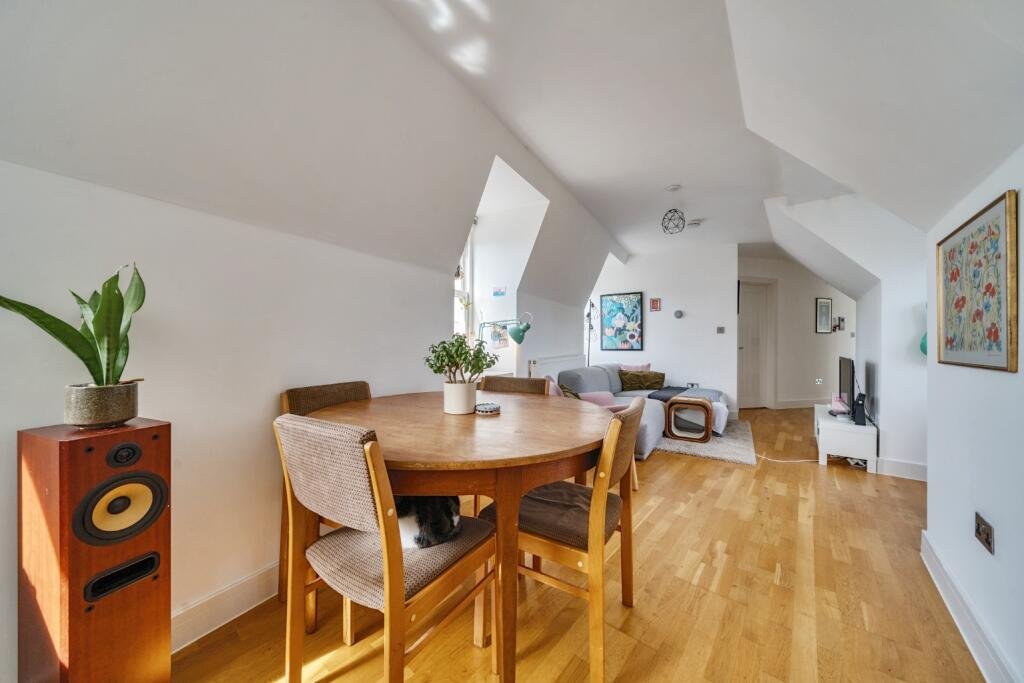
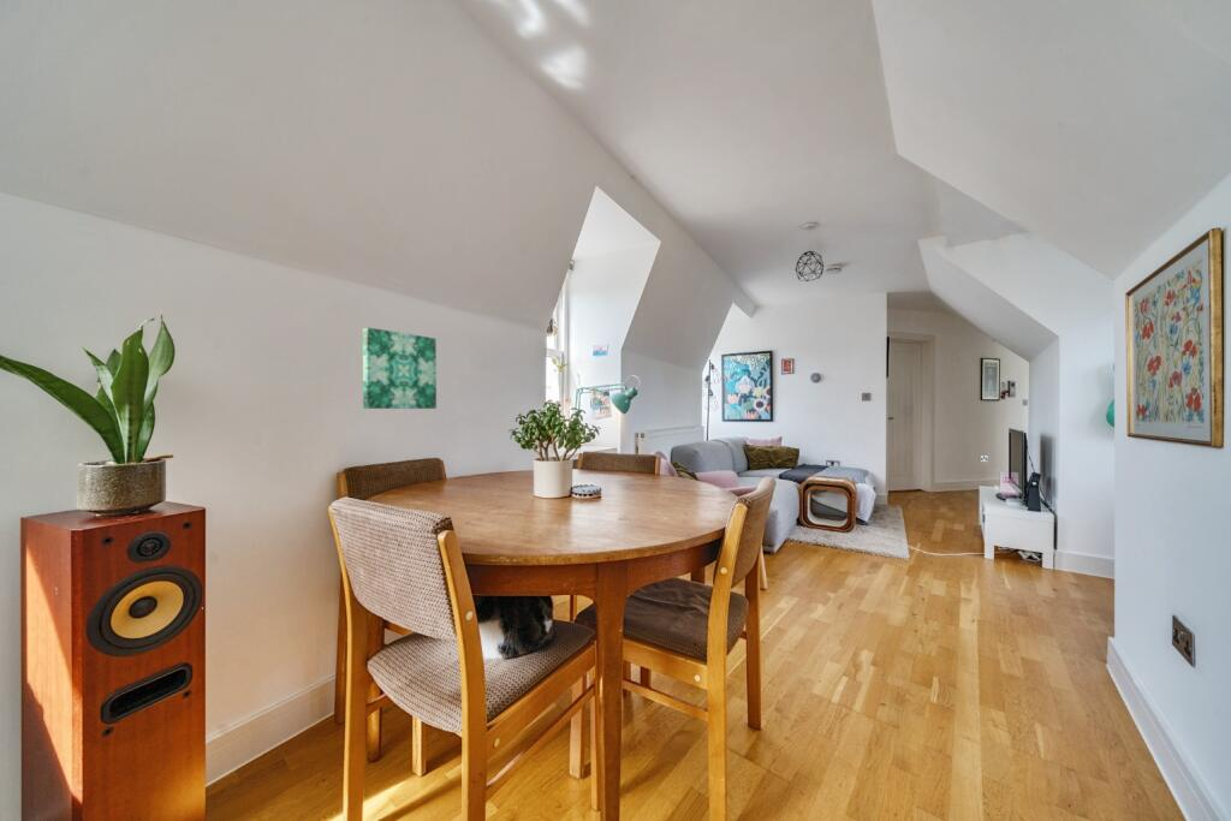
+ wall art (402, 370)
